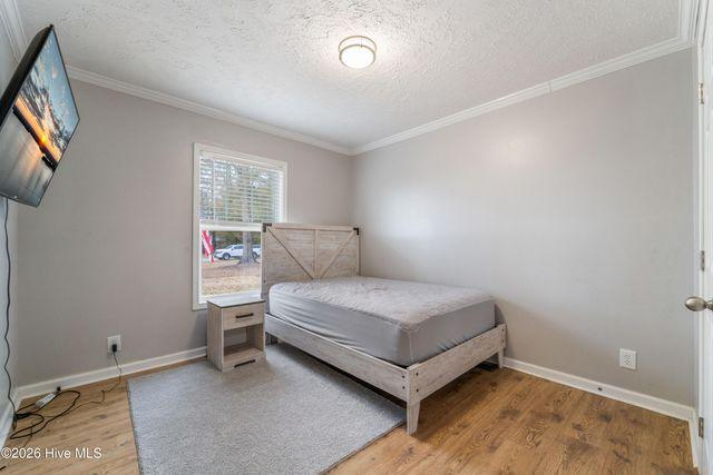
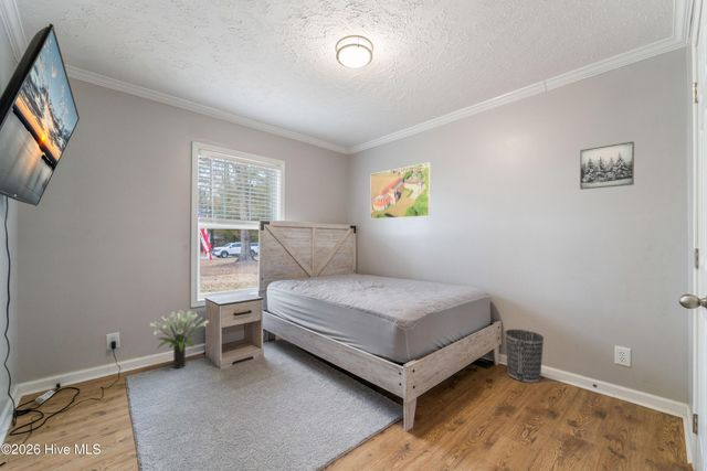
+ wastebasket (524, 355)
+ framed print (398, 193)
+ wall art (605, 167)
+ potted plant (181, 338)
